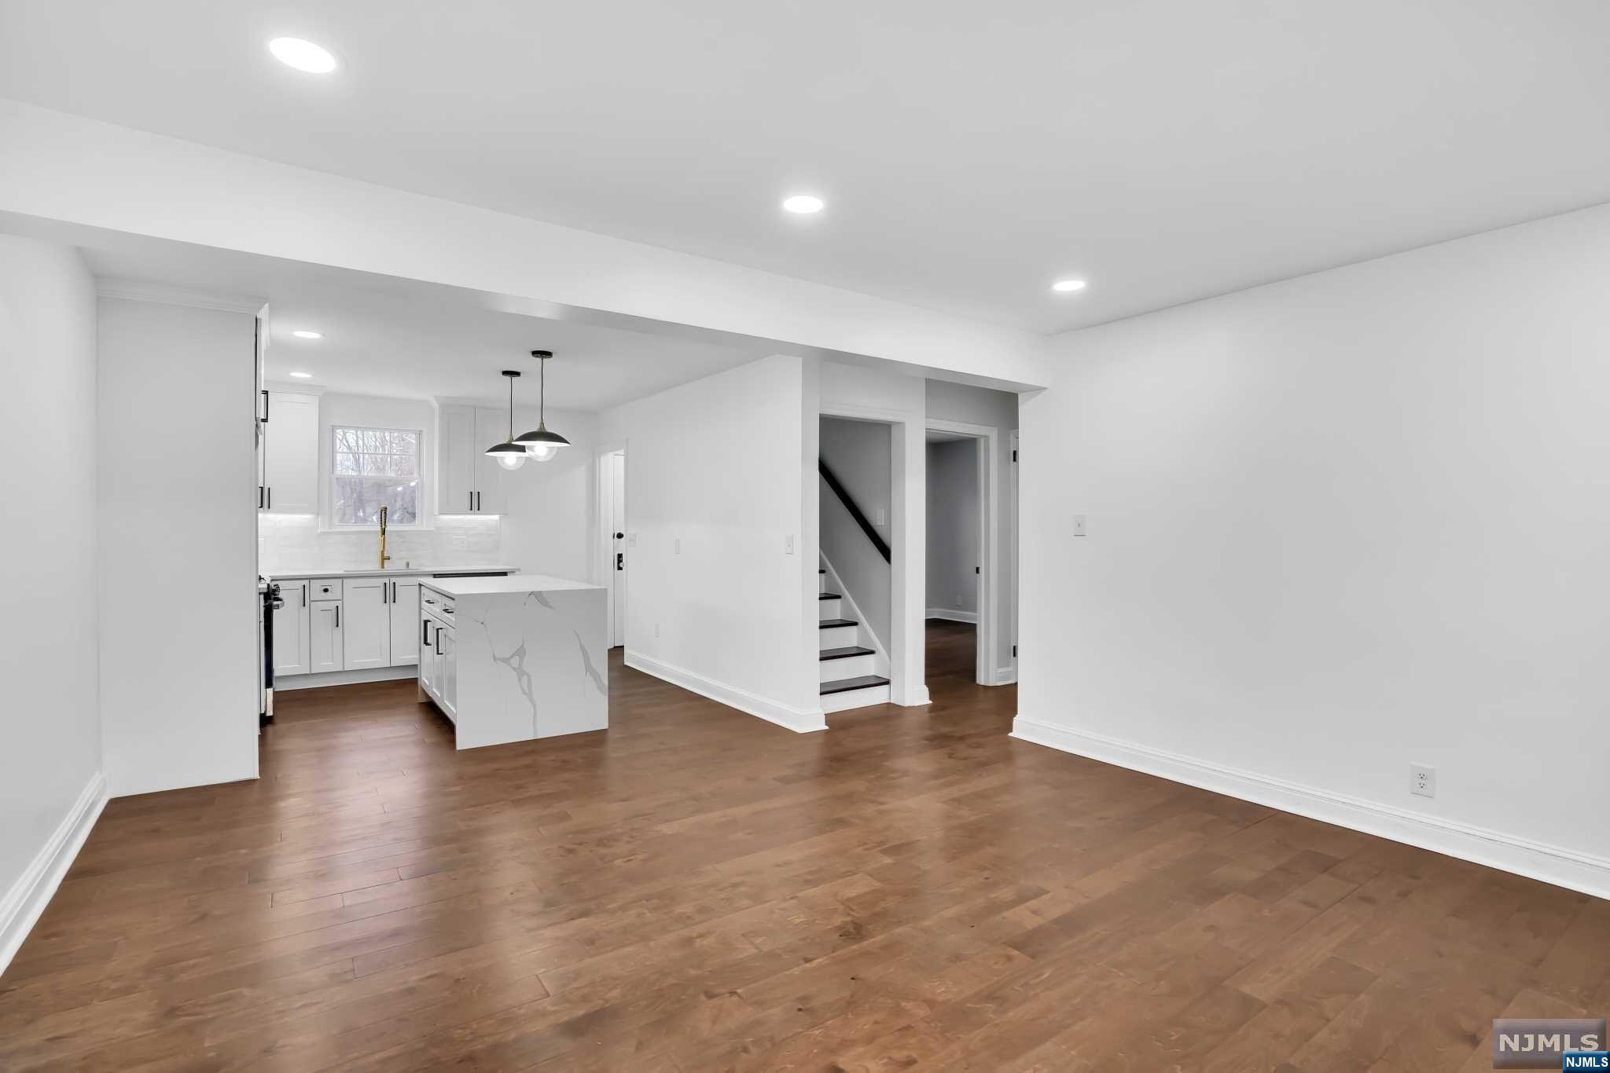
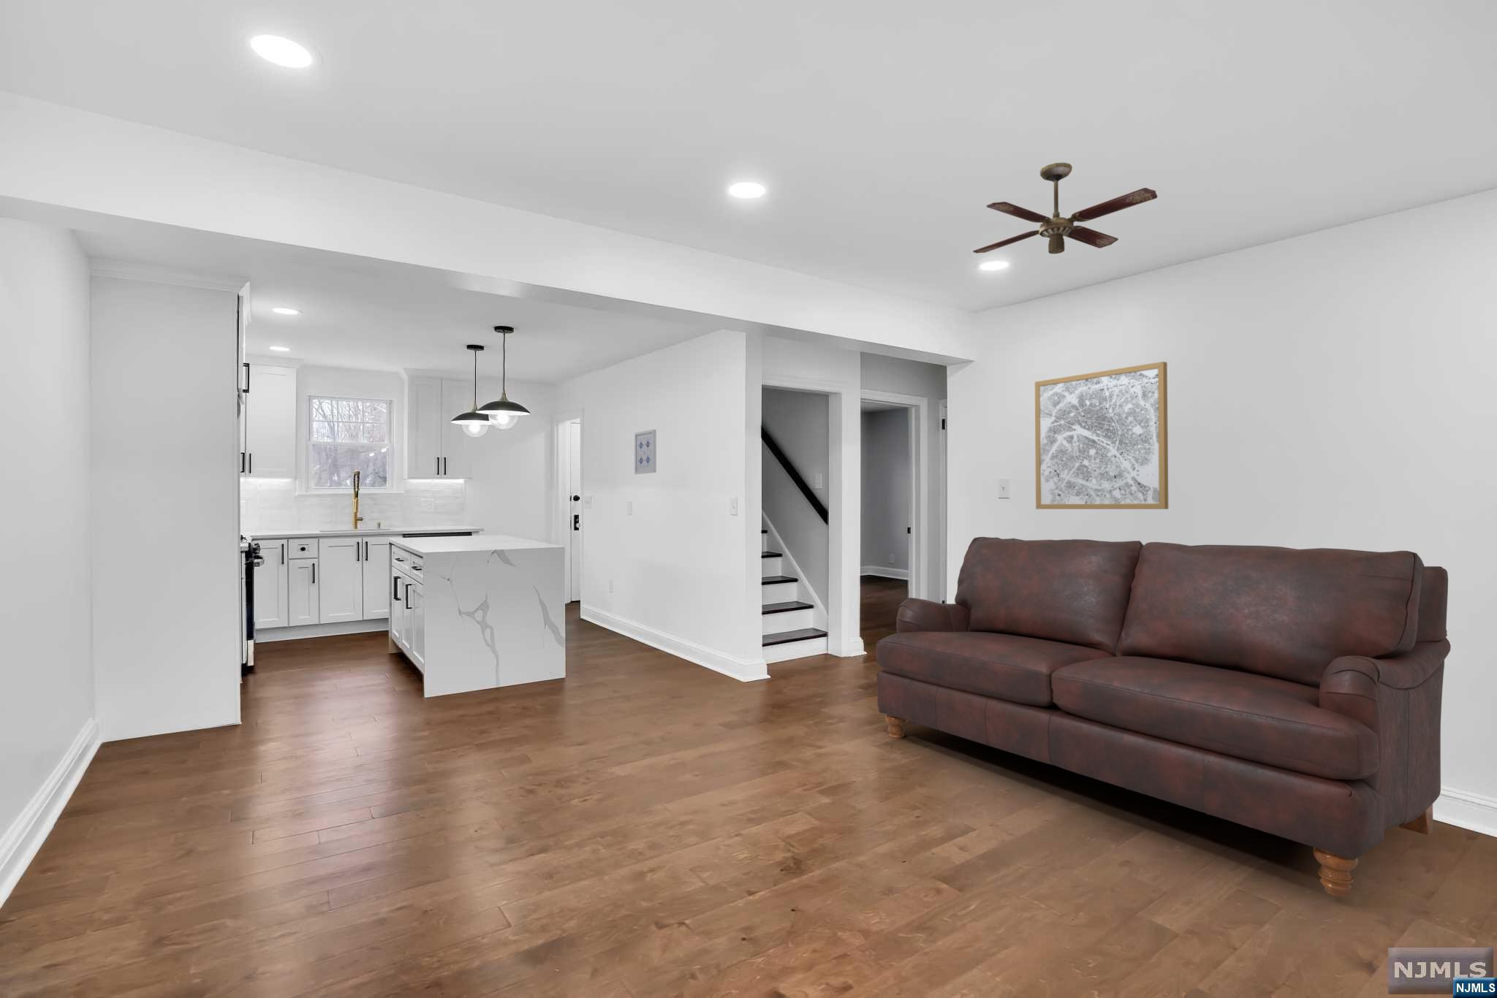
+ ceiling fan (1056, 212)
+ sofa (1122, 658)
+ wall art (1096, 441)
+ wall art (645, 452)
